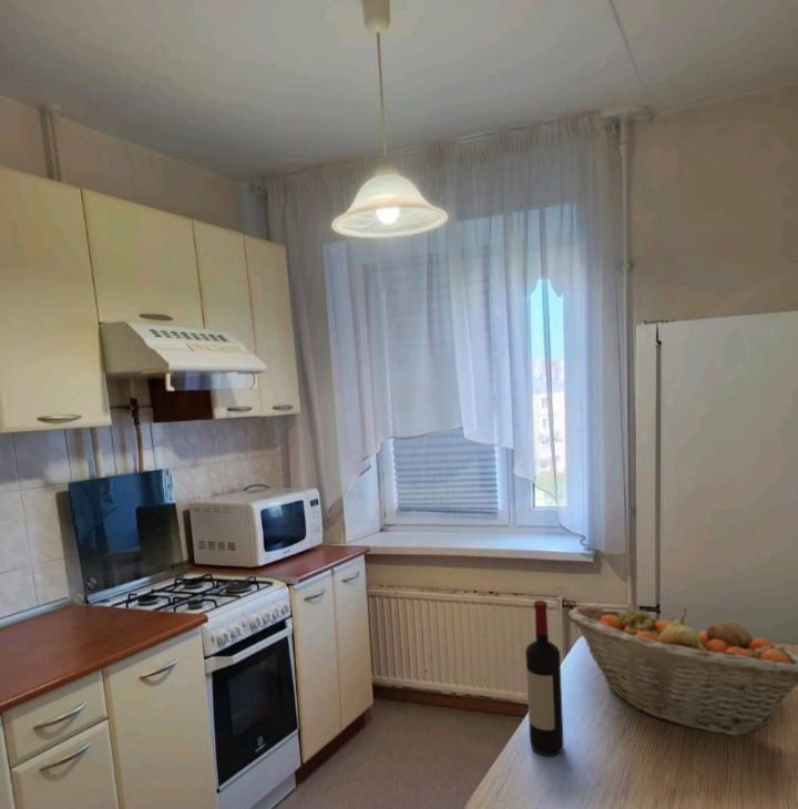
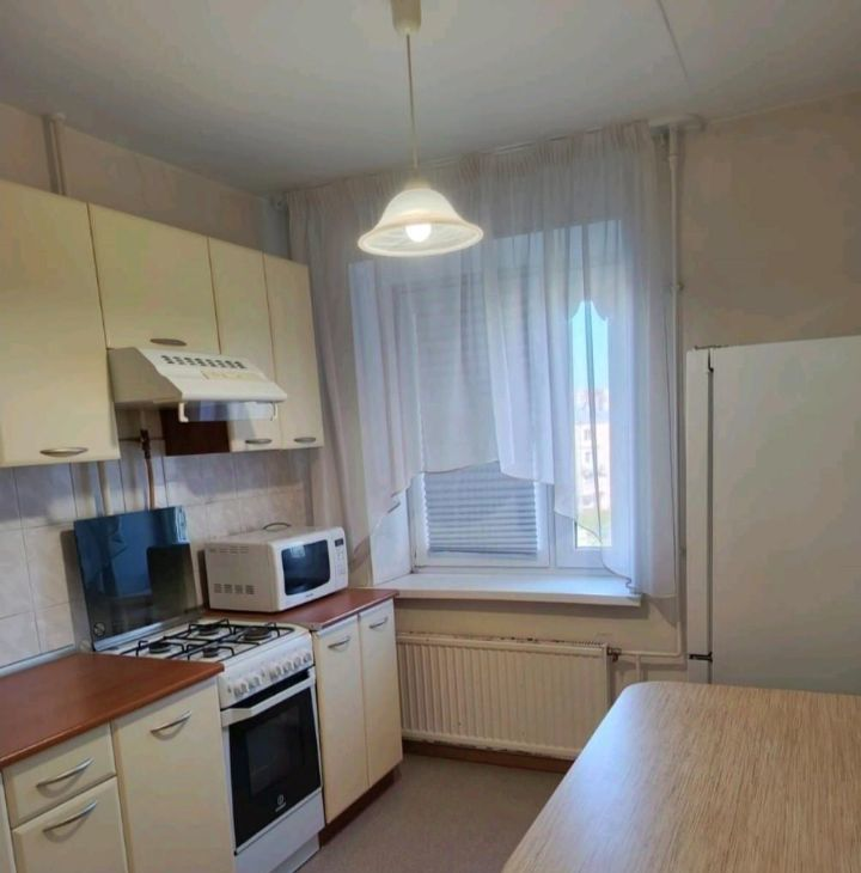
- wine bottle (543, 675)
- fruit basket (678, 653)
